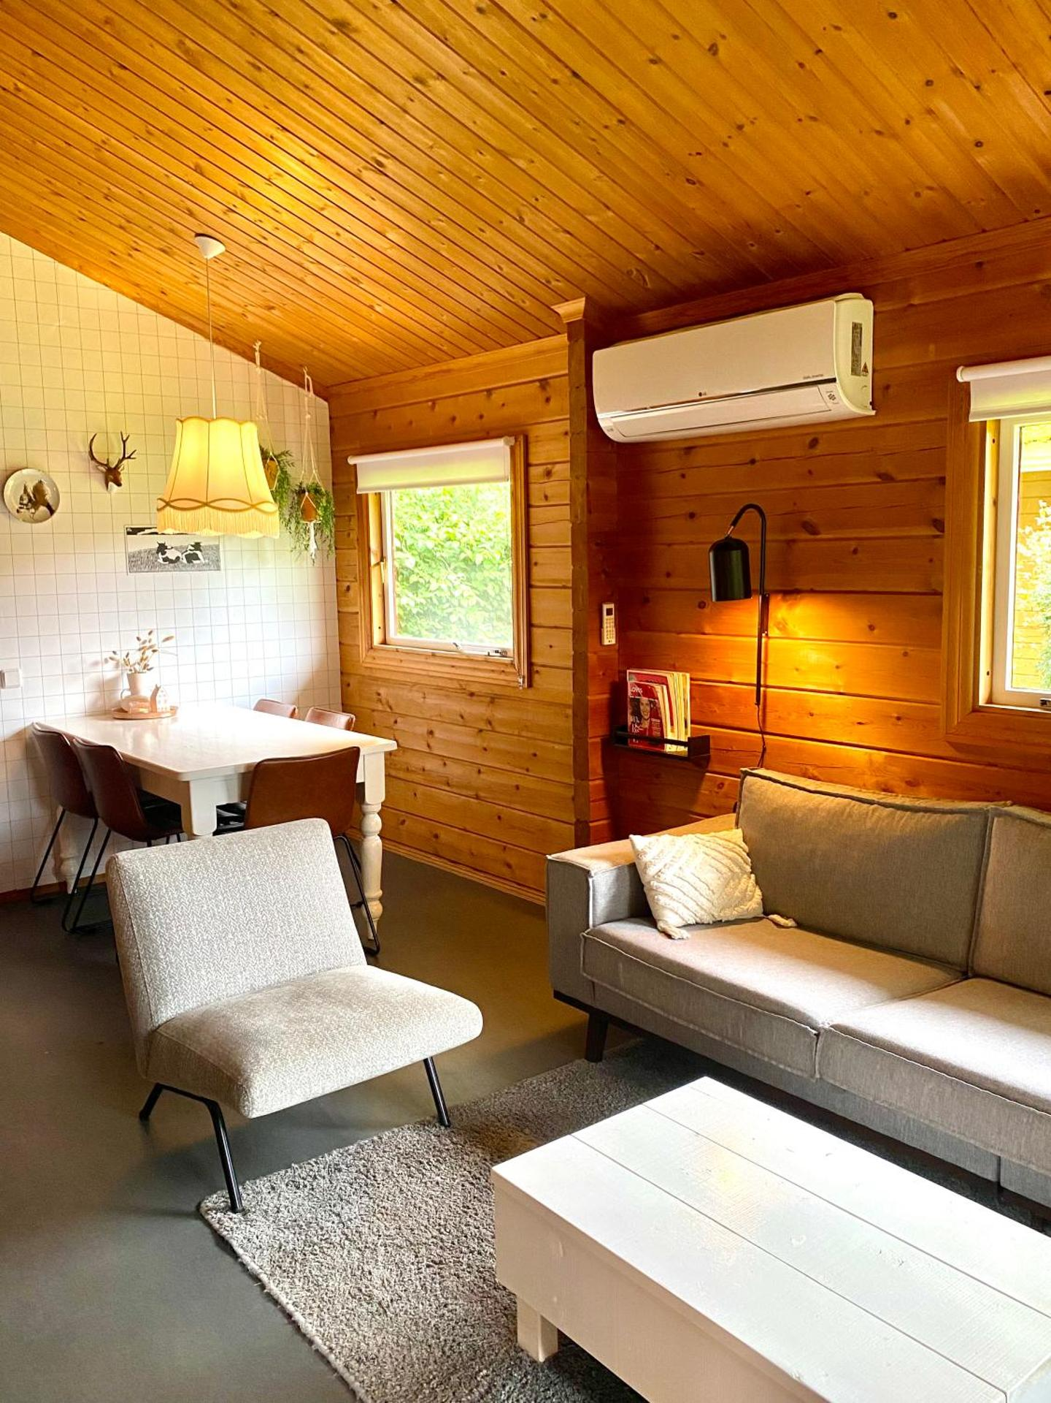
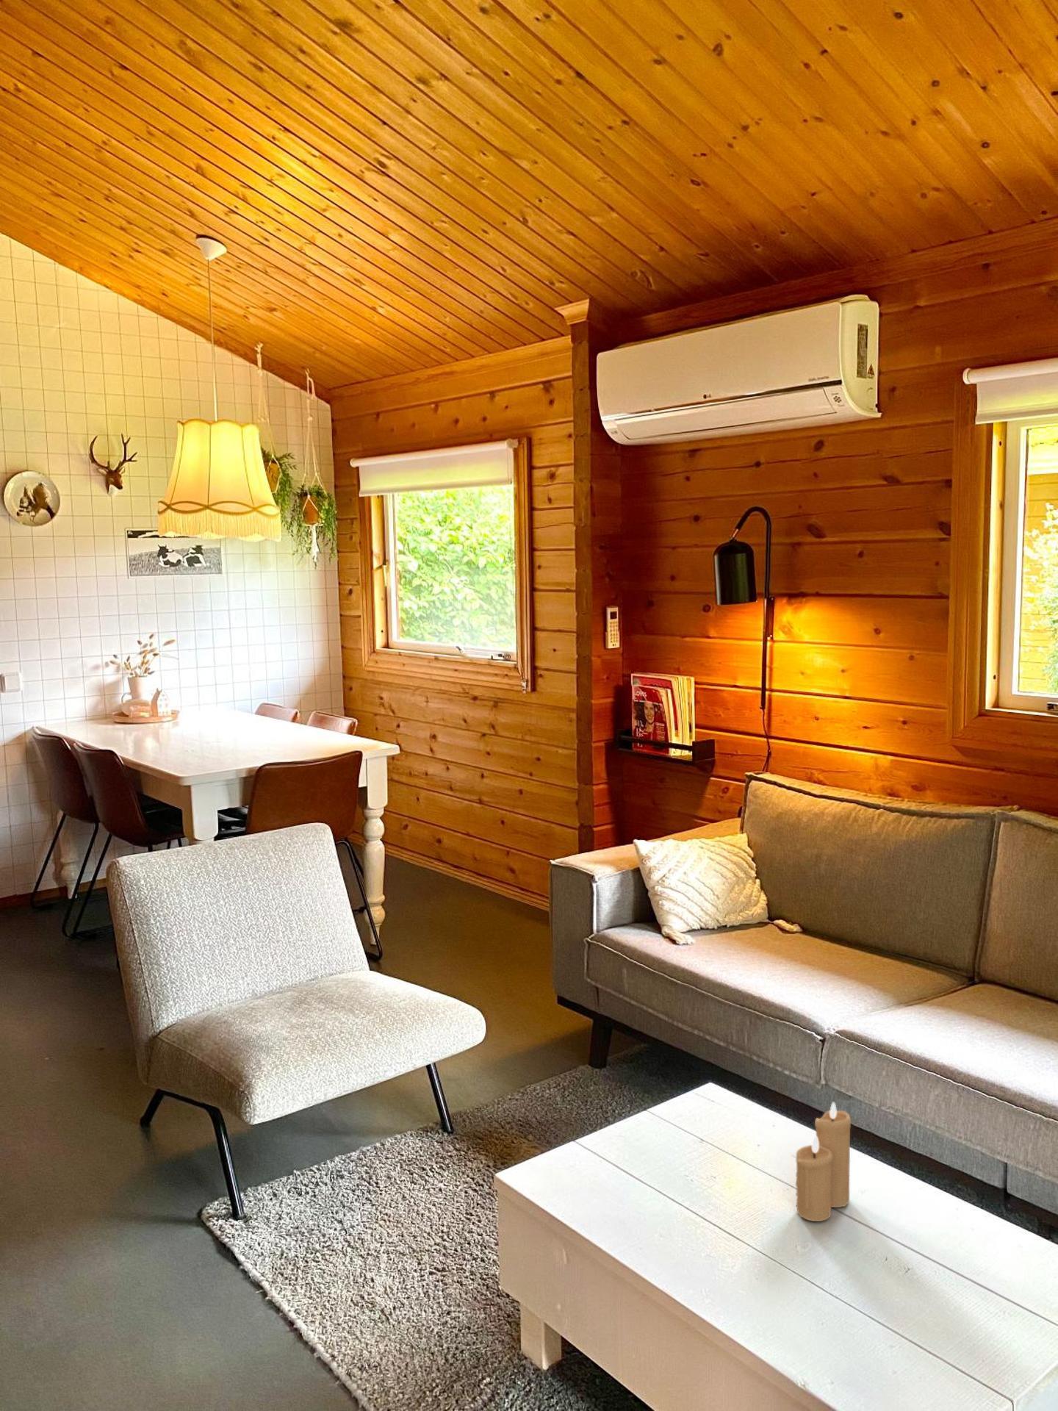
+ candle (822, 1158)
